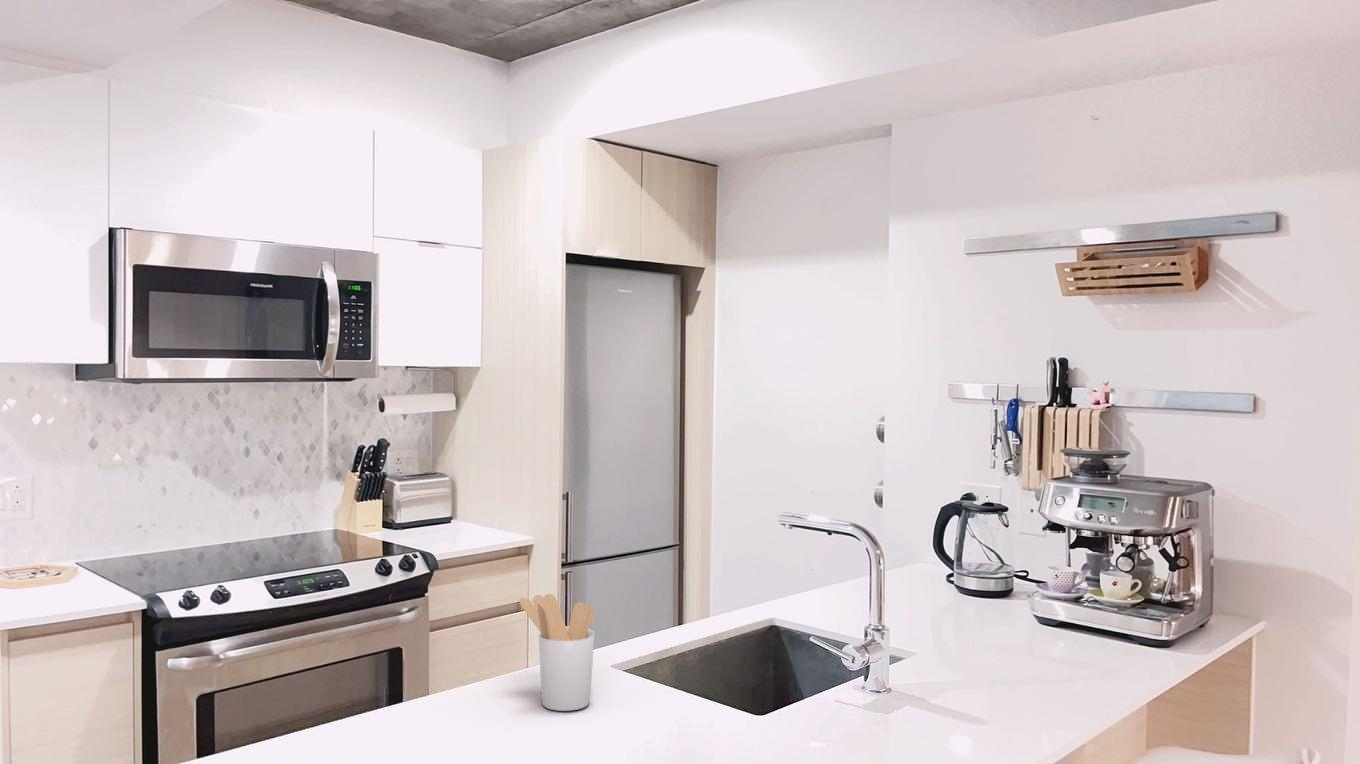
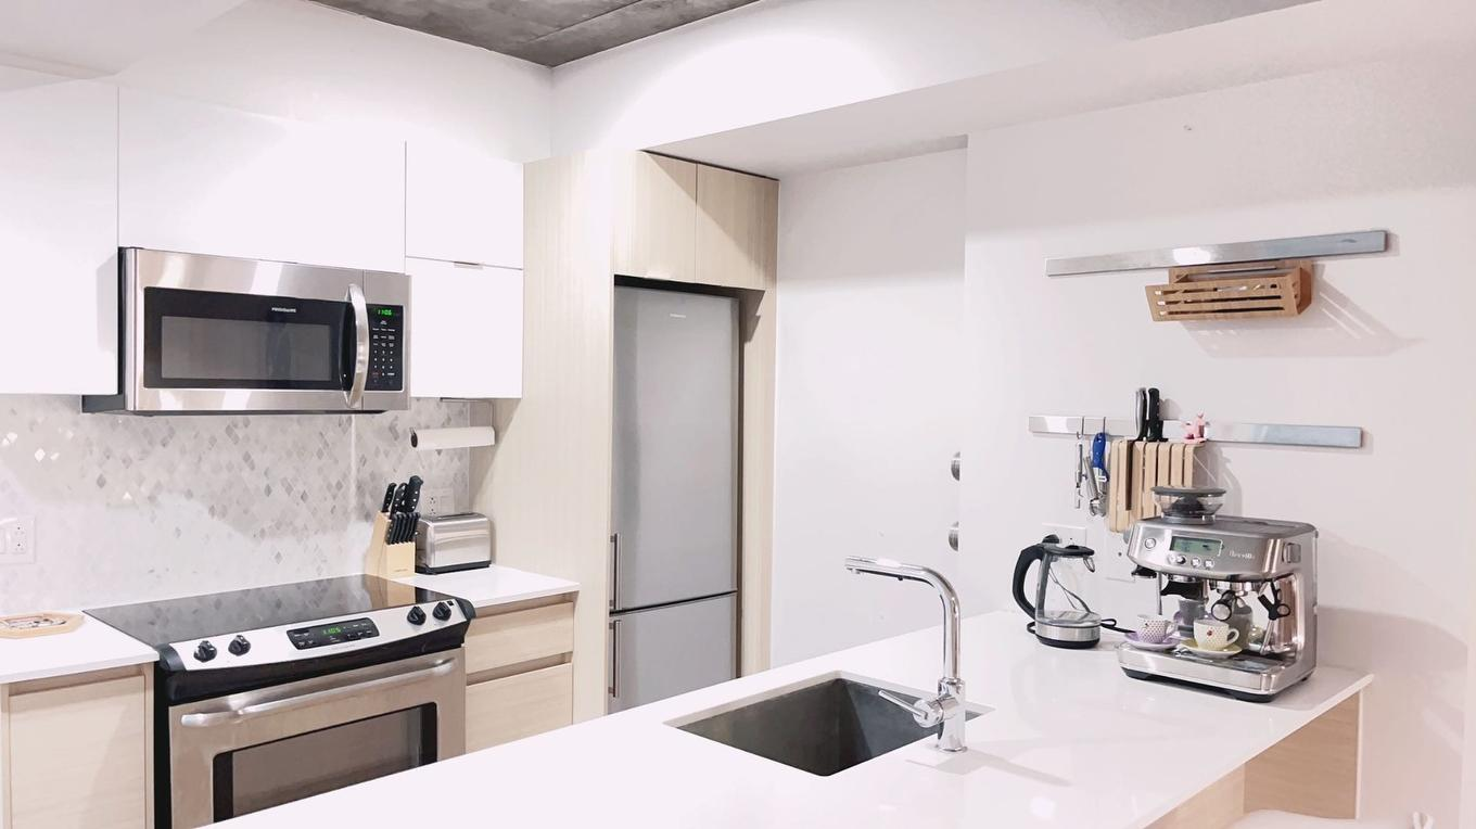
- utensil holder (556, 648)
